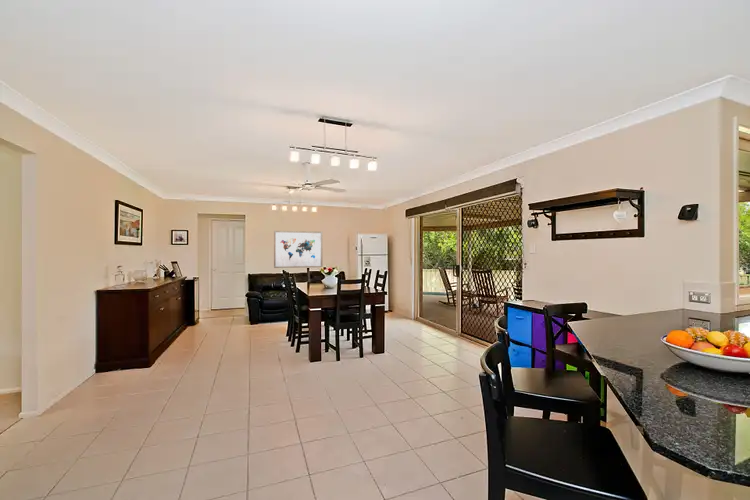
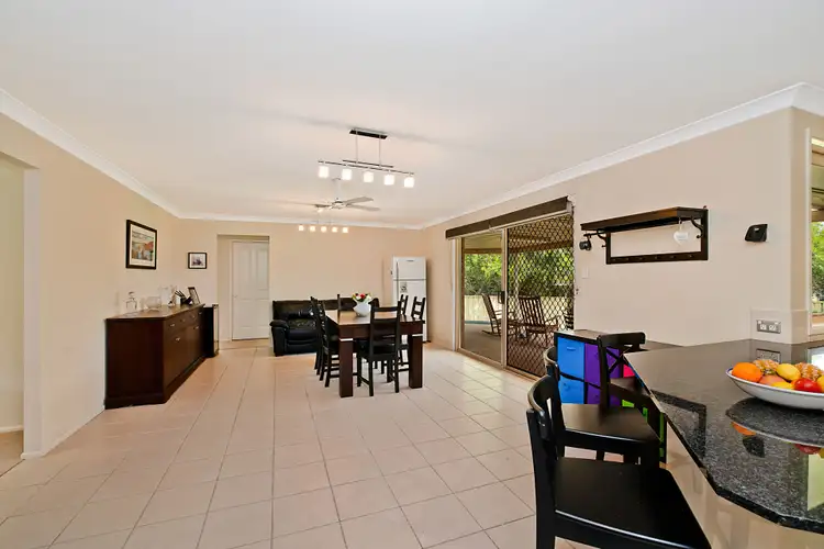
- wall art (298, 249)
